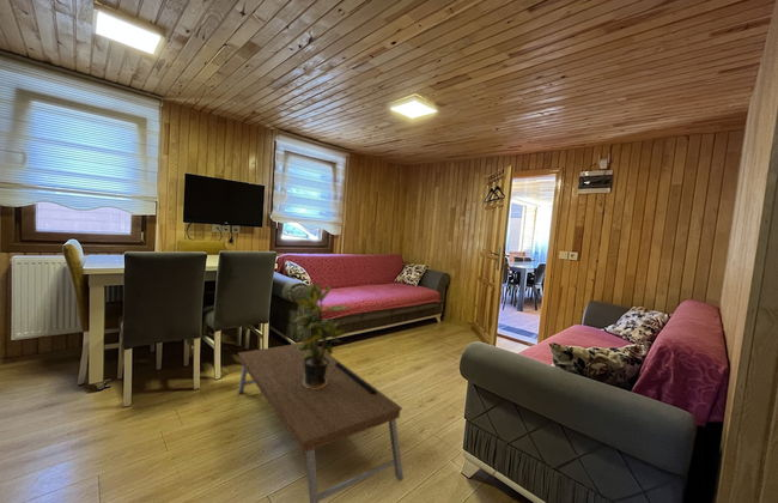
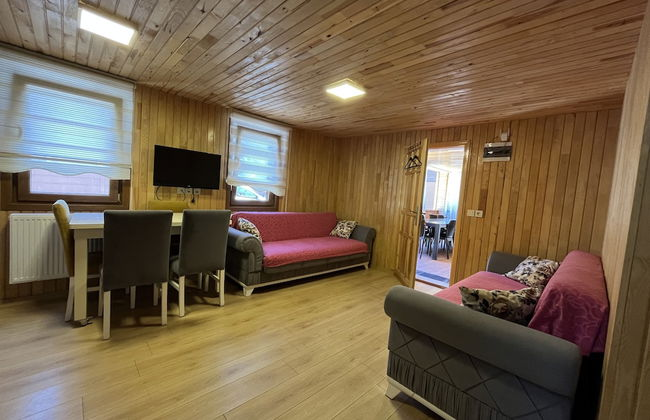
- coffee table (308, 400)
- potted plant (316, 332)
